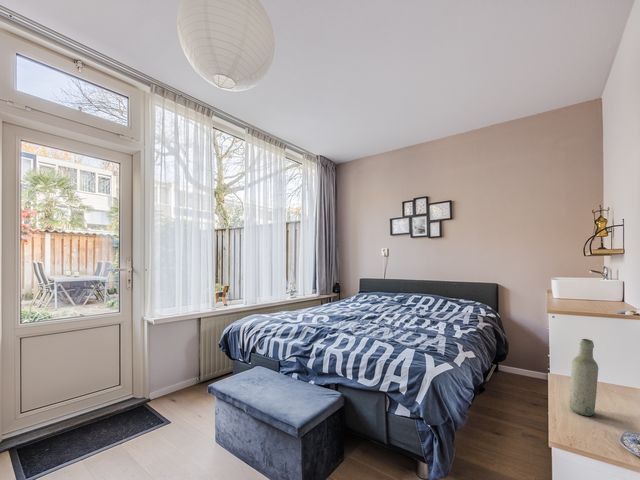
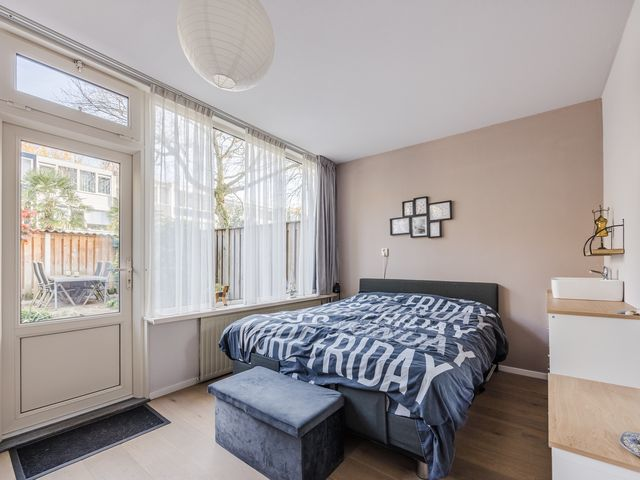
- bottle (583, 375)
